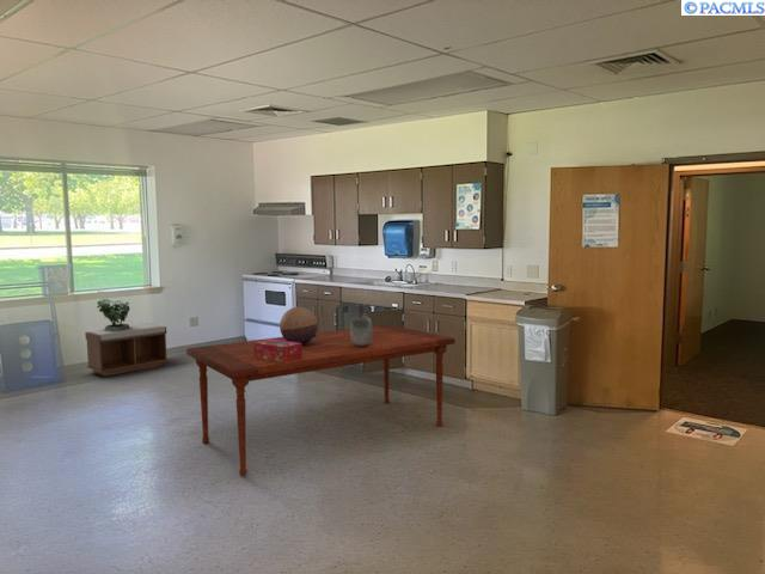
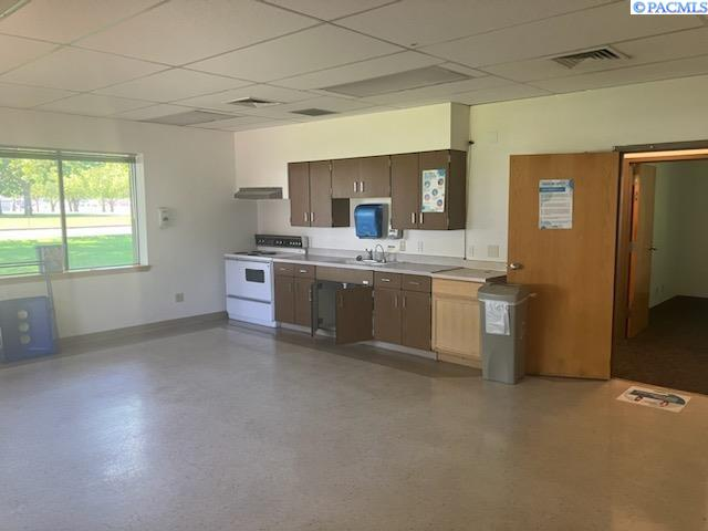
- dining table (325, 368)
- decorative bowl (299, 325)
- bench (128, 347)
- potted plant (114, 312)
- tissue box (277, 349)
- vase (361, 325)
